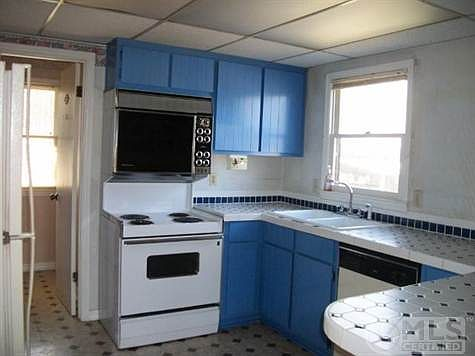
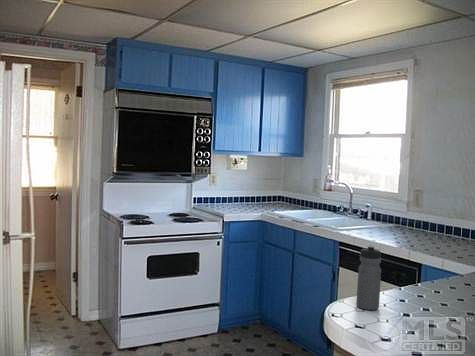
+ water bottle (369, 276)
